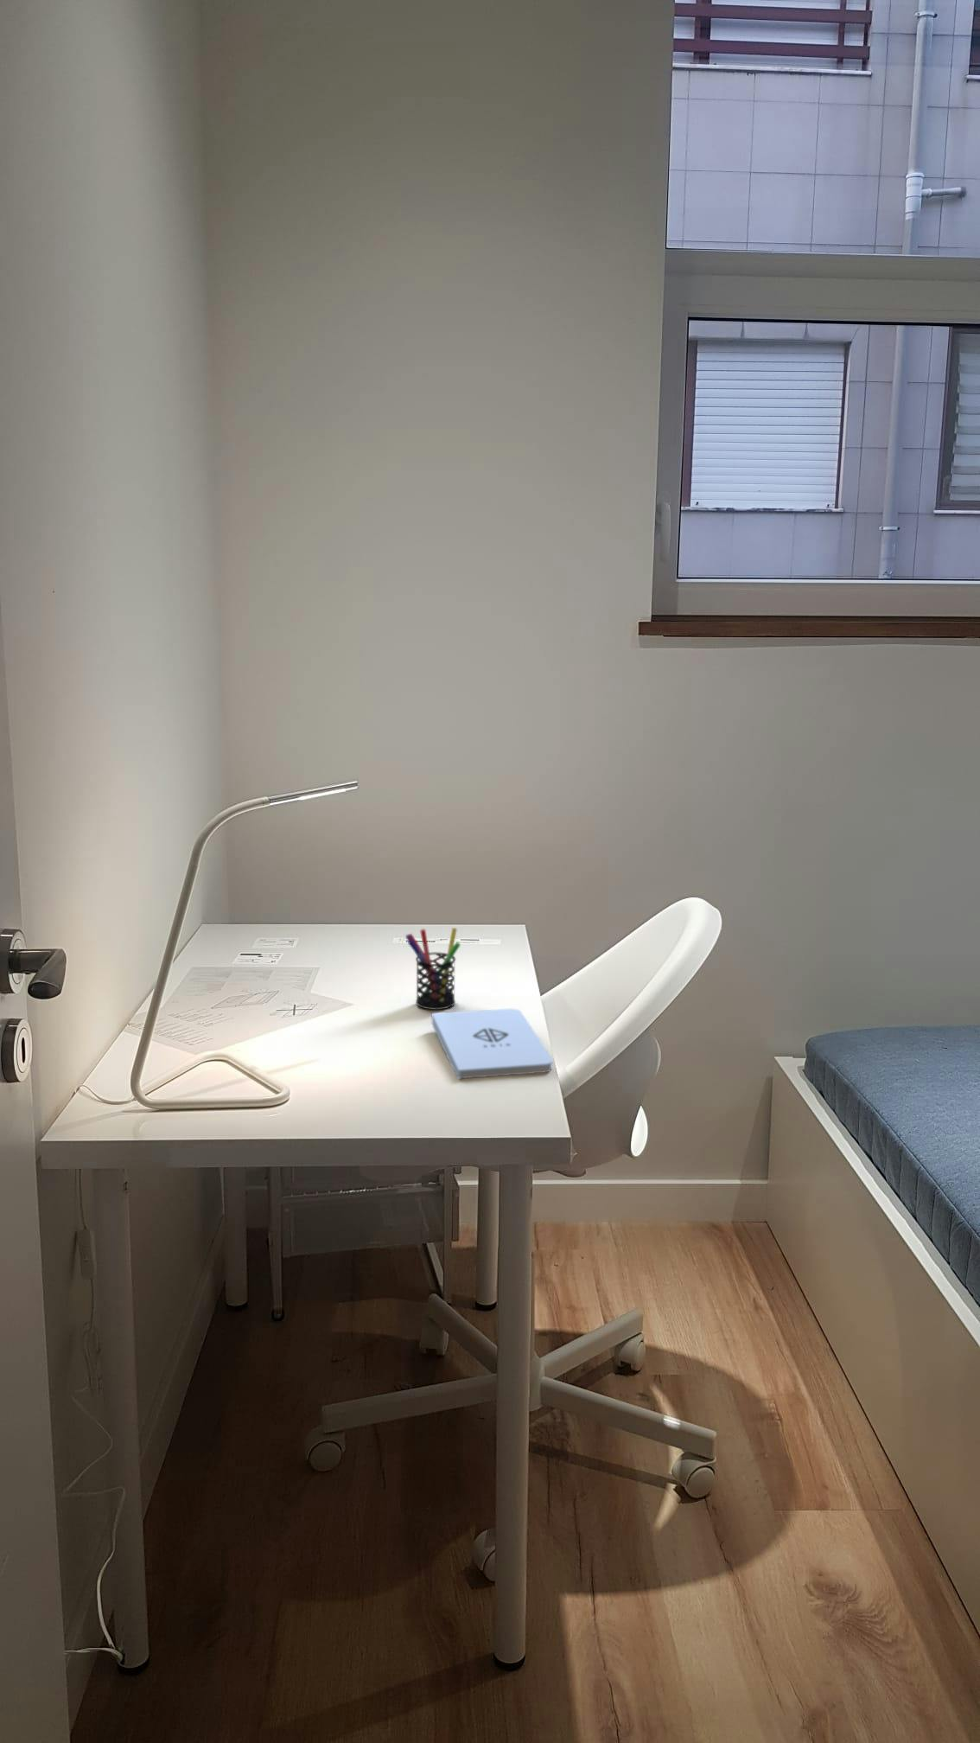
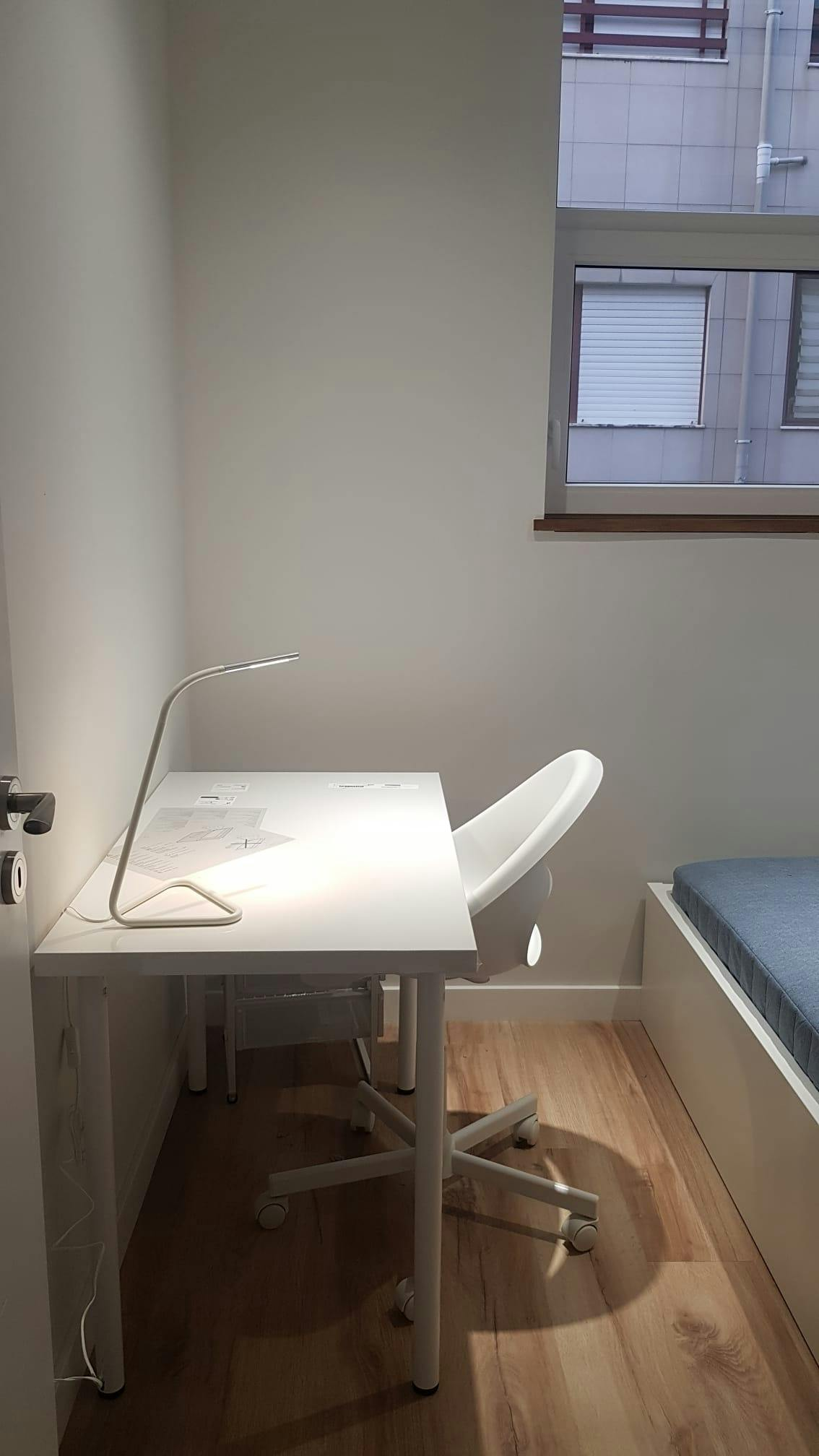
- notepad (491, 1043)
- pen holder (437, 966)
